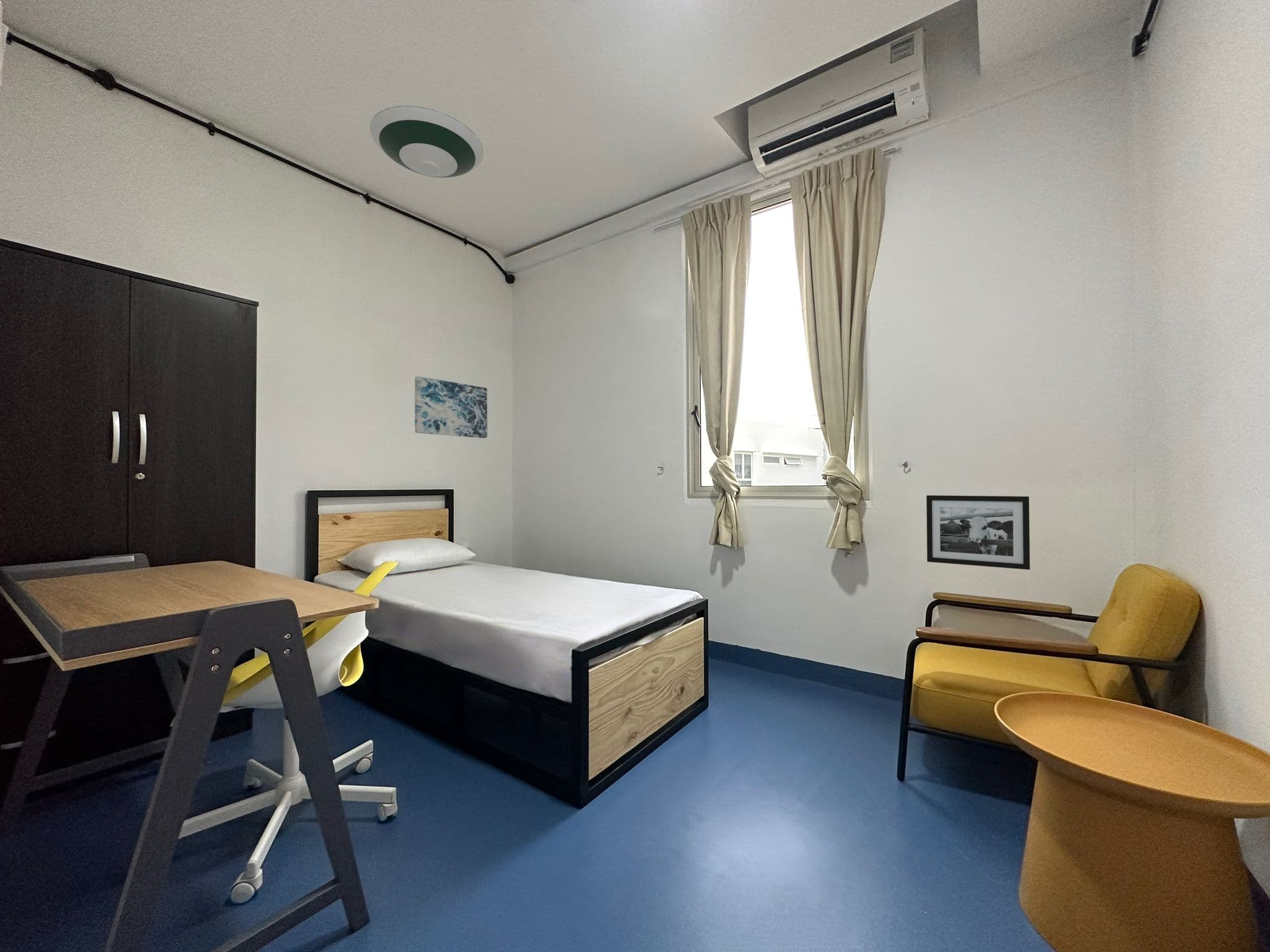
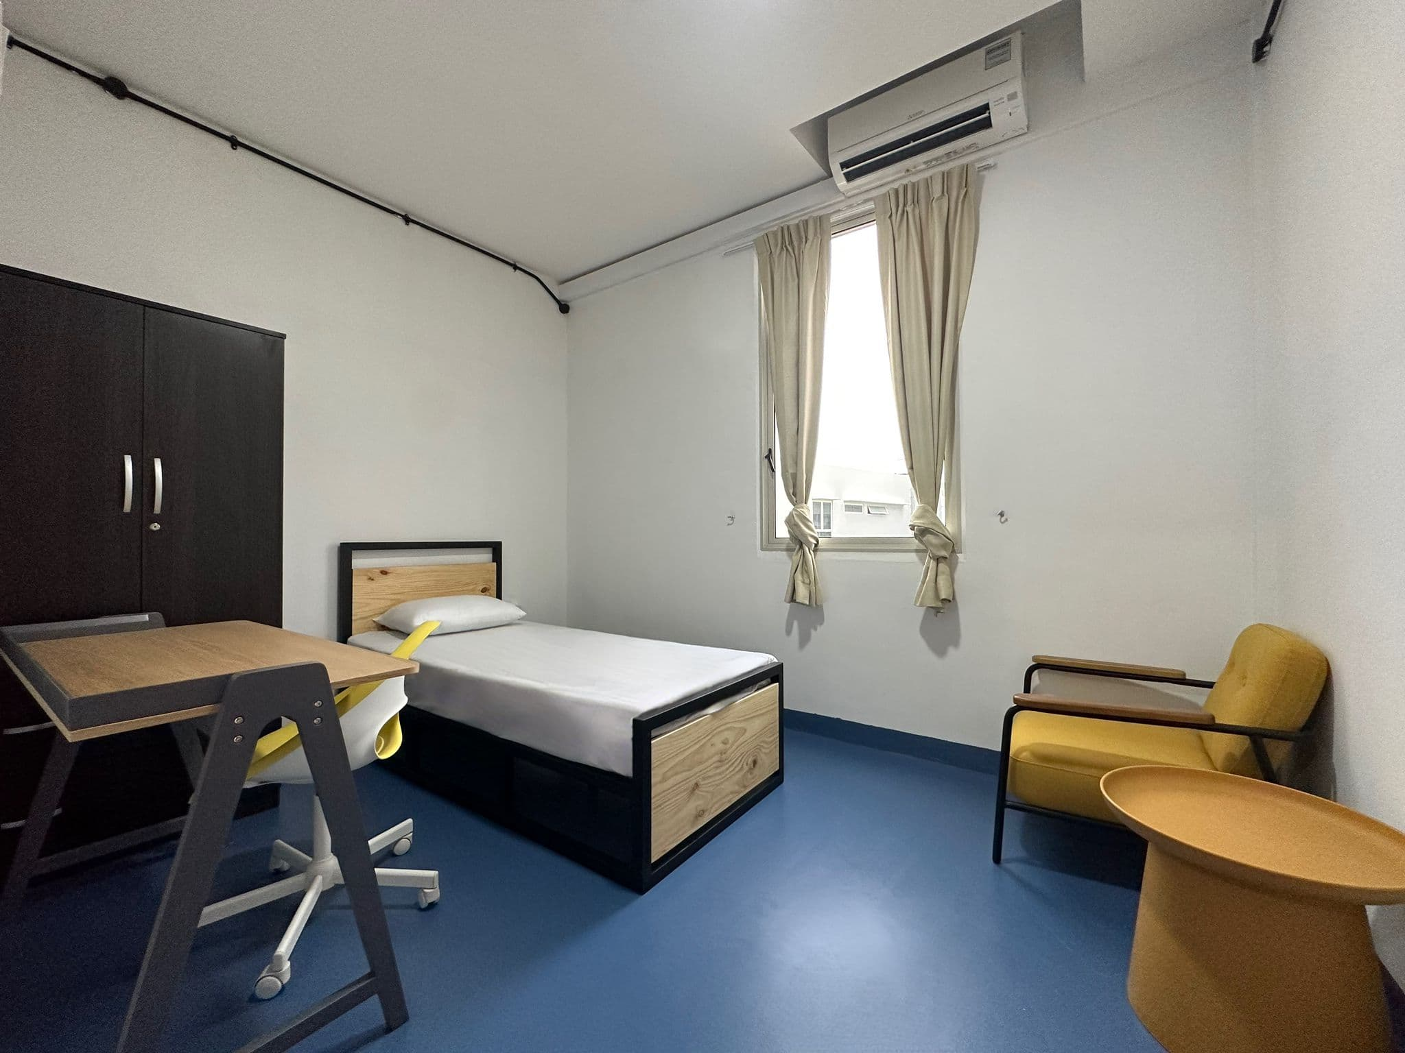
- wall art (453, 409)
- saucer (429, 156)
- picture frame (975, 531)
